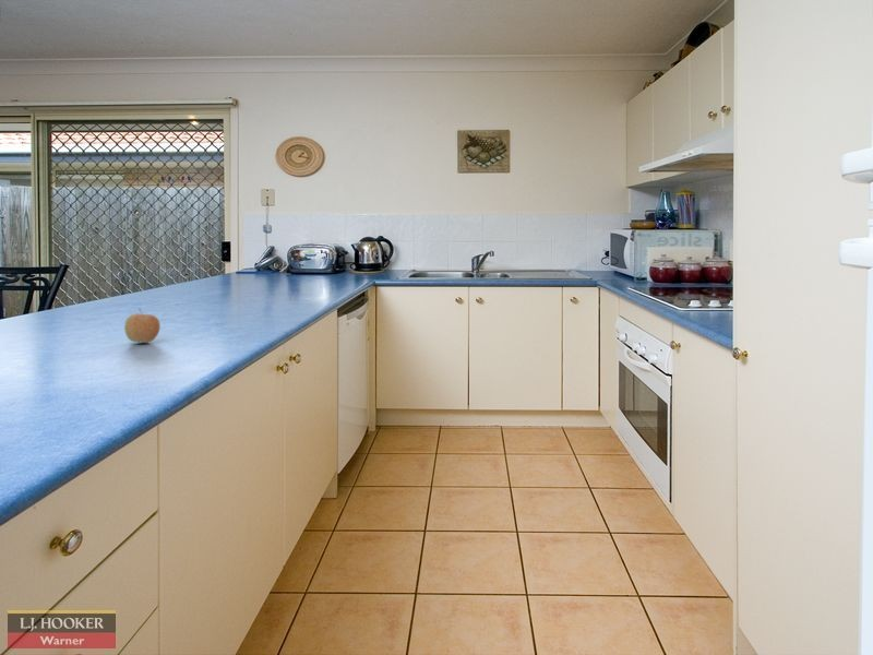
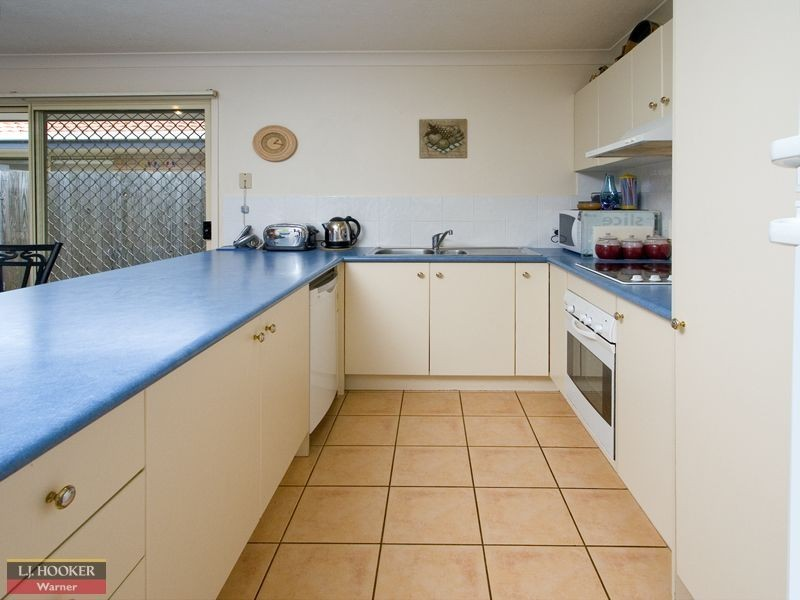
- fruit (142, 324)
